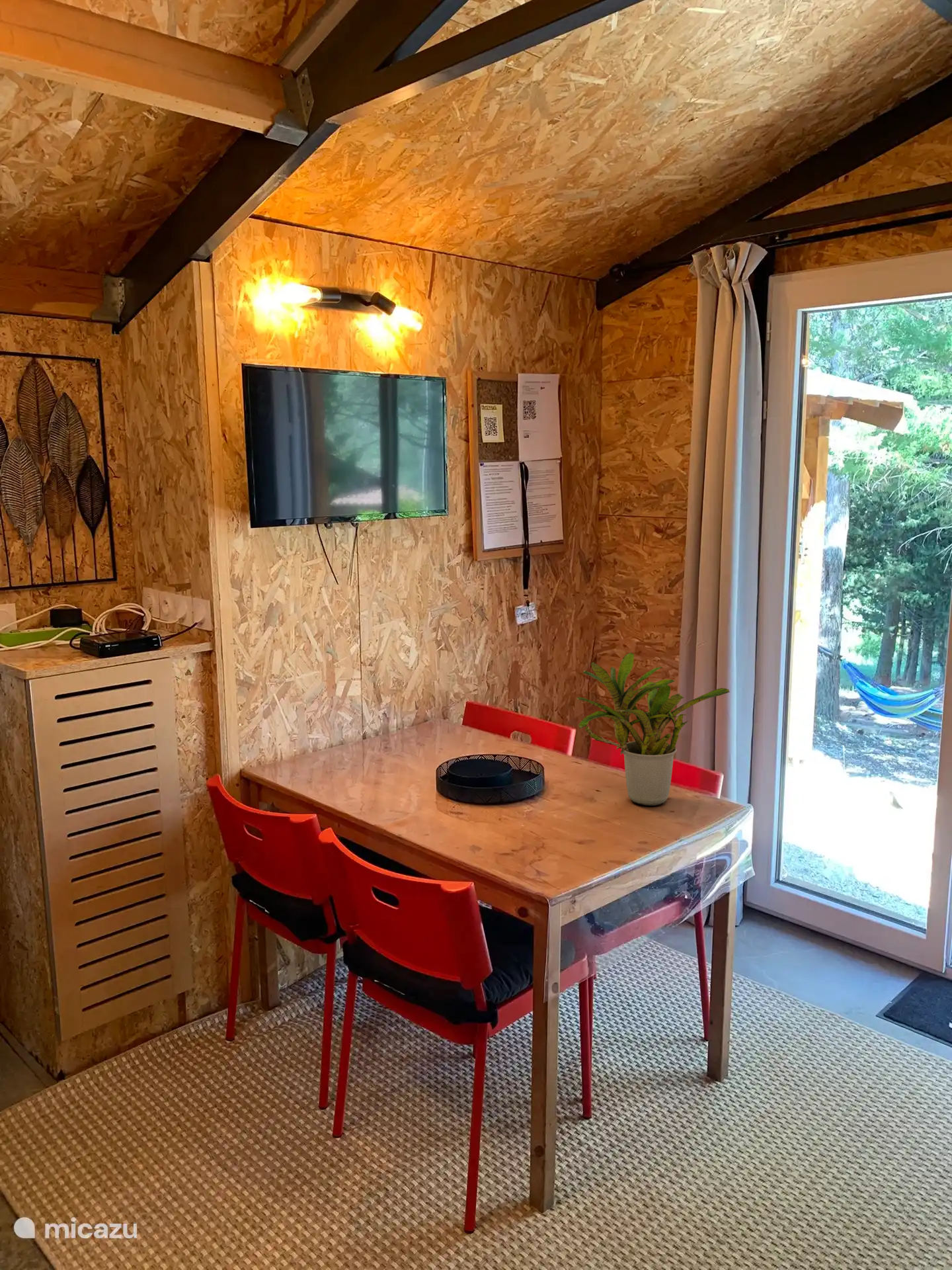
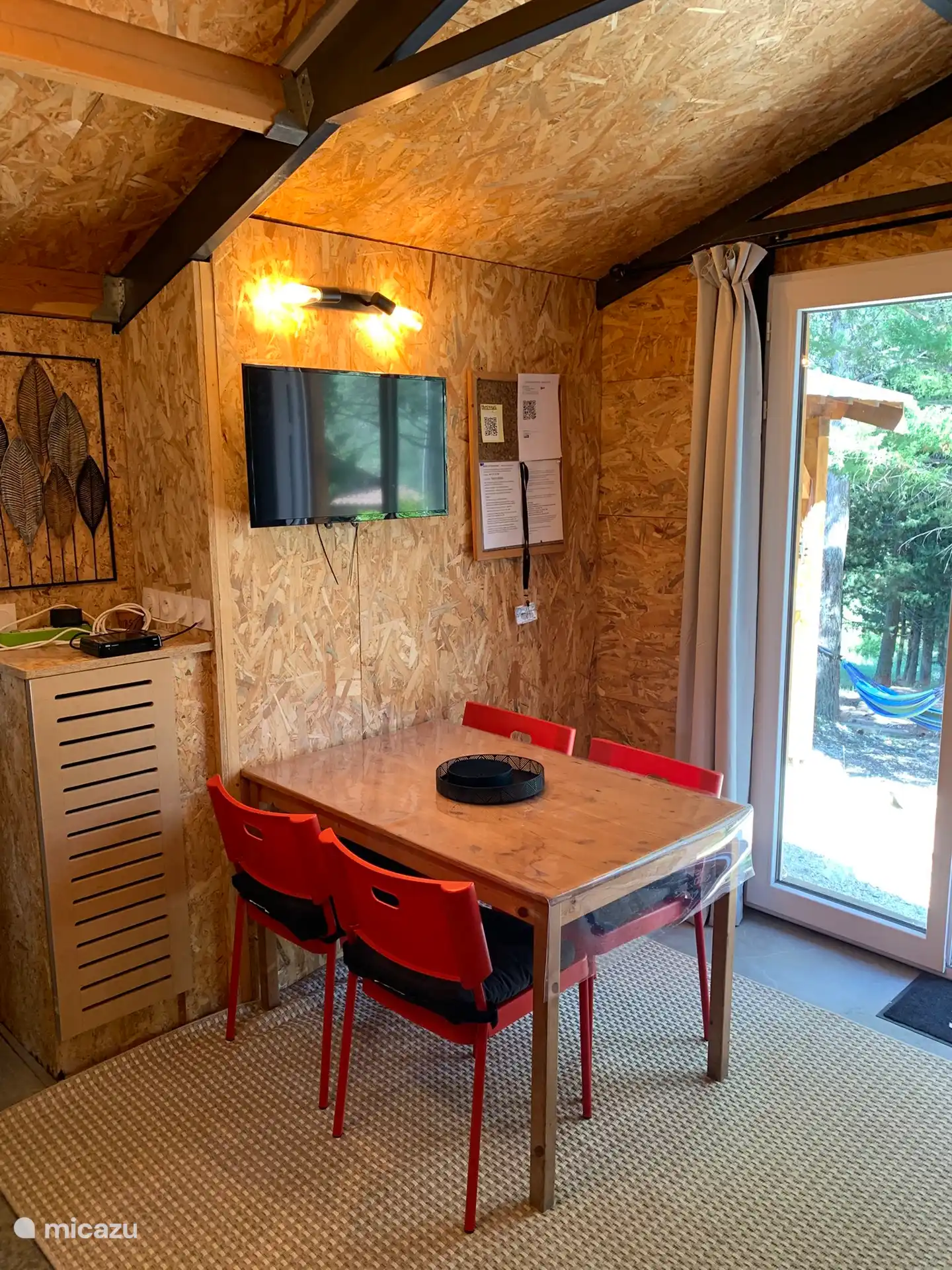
- potted plant (635, 730)
